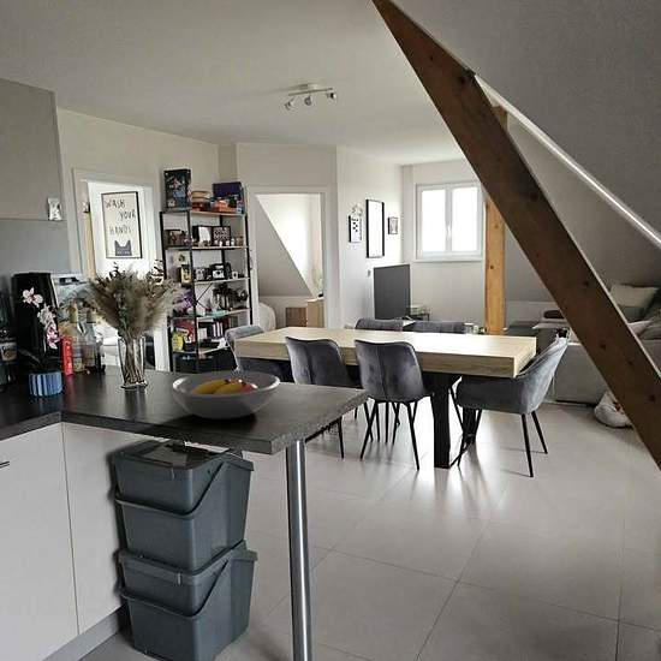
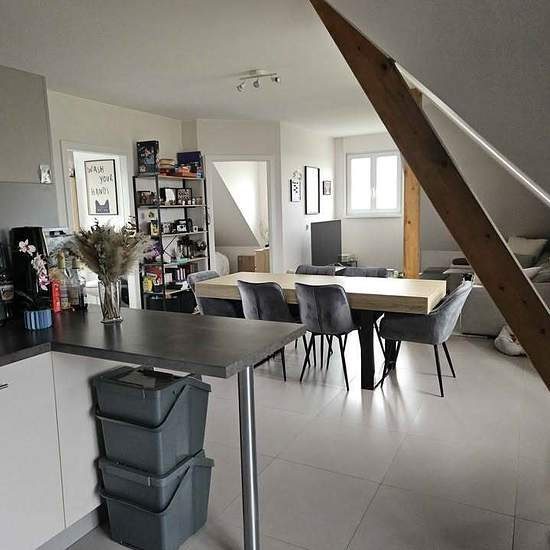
- fruit bowl (225, 393)
